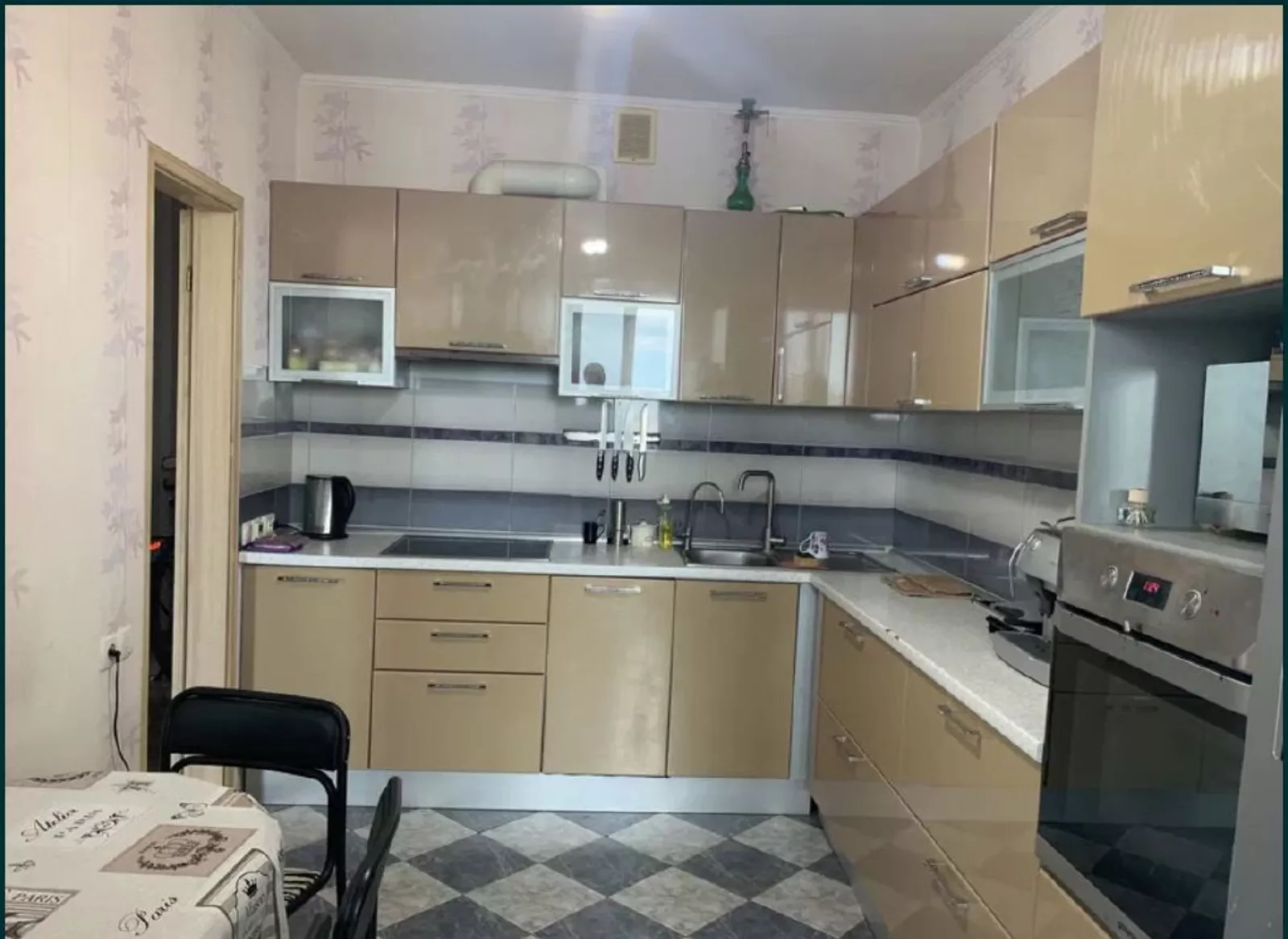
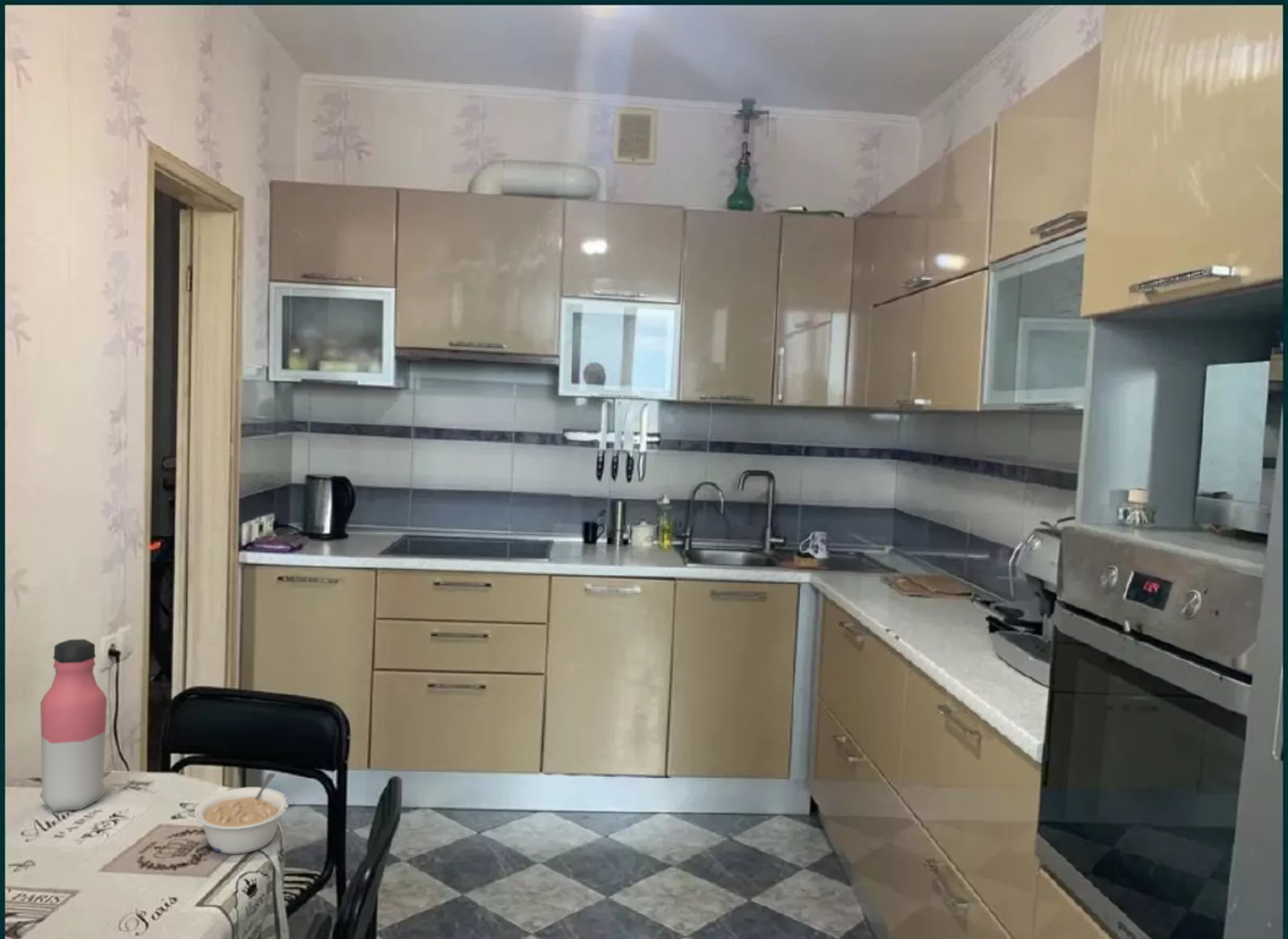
+ legume (242, 817)
+ water bottle (73, 722)
